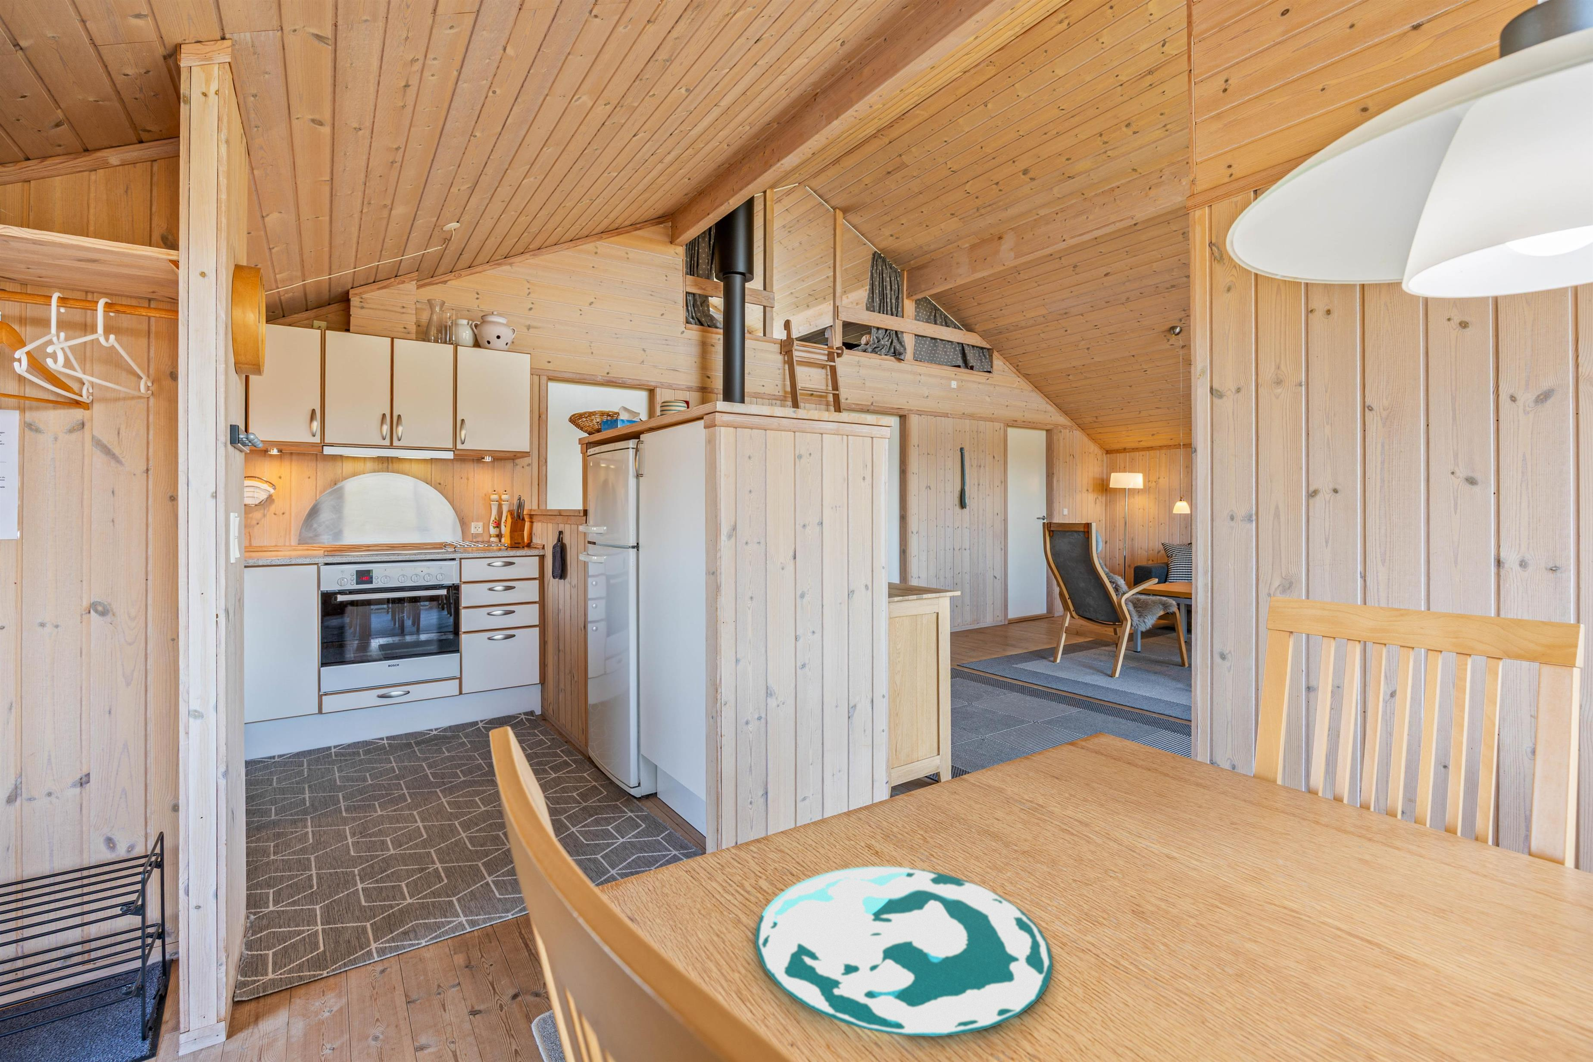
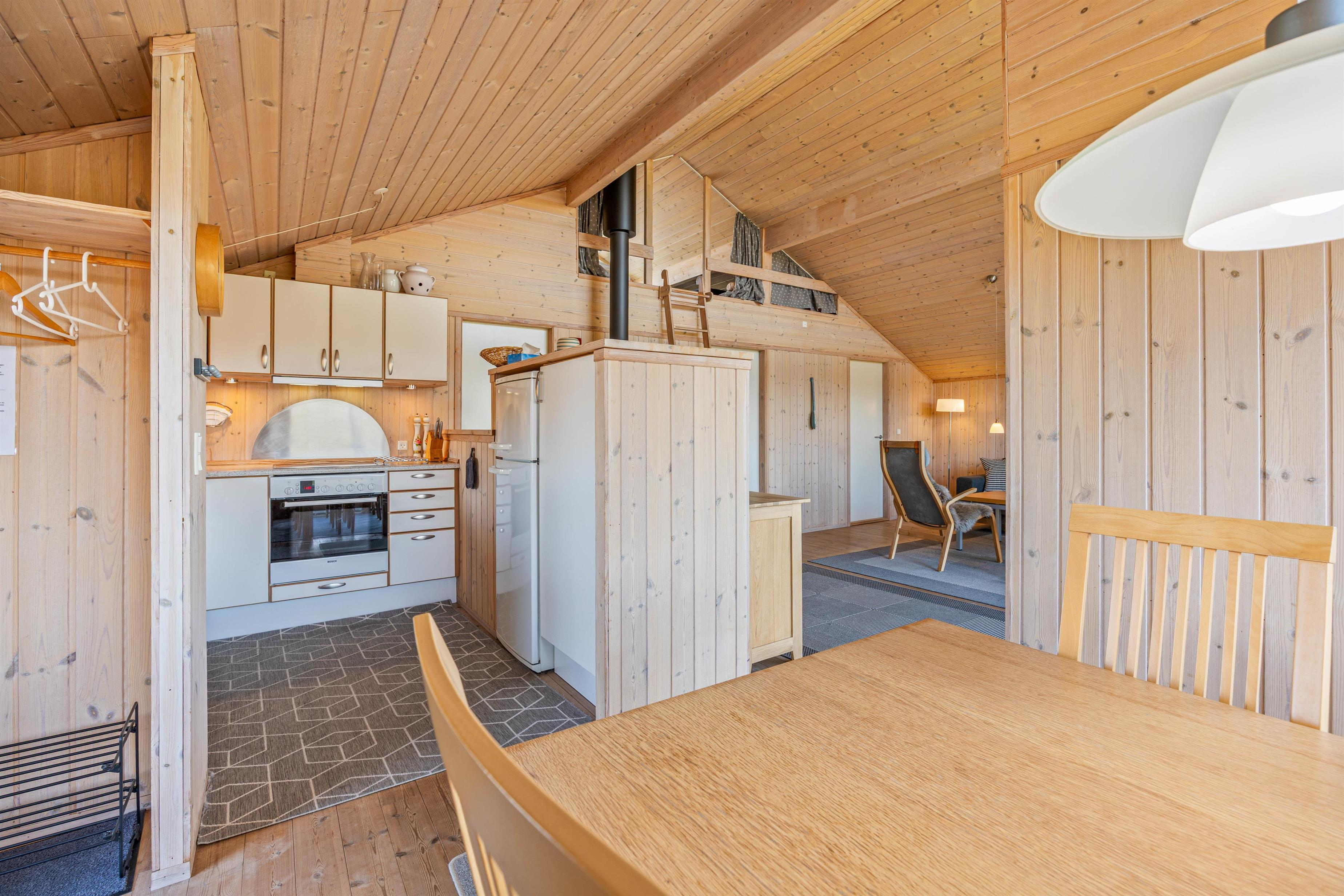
- plate (900, 922)
